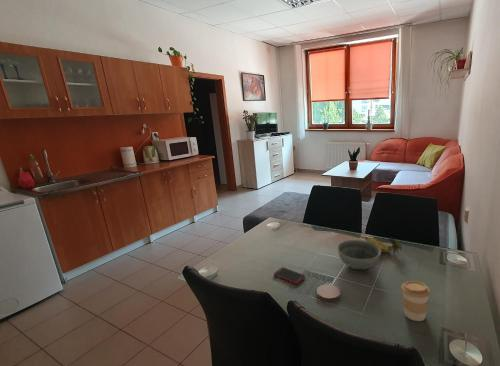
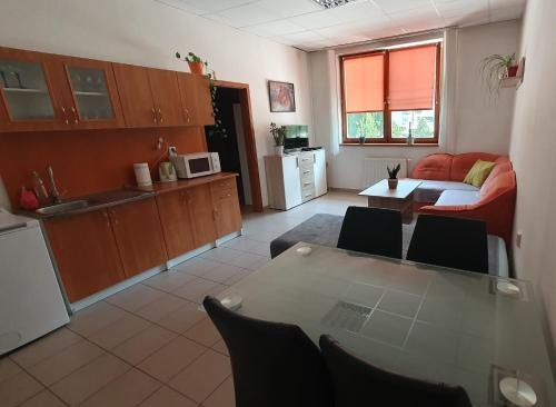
- cell phone (289, 275)
- coaster (328, 292)
- bowl (358, 257)
- coffee cup (415, 299)
- banana (382, 244)
